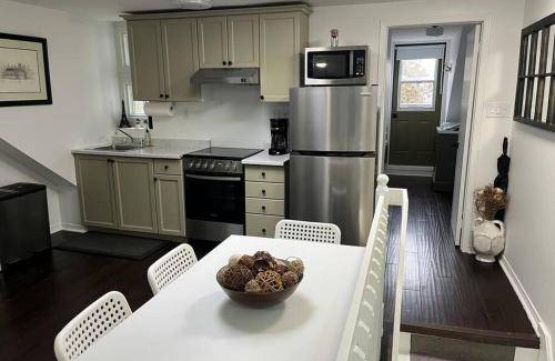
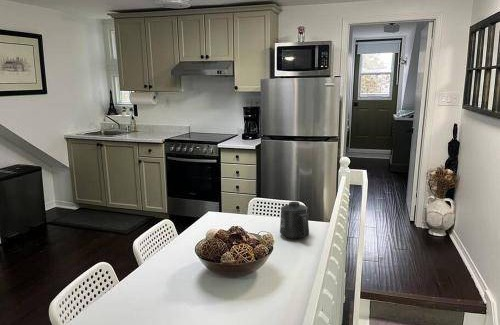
+ mug (297, 220)
